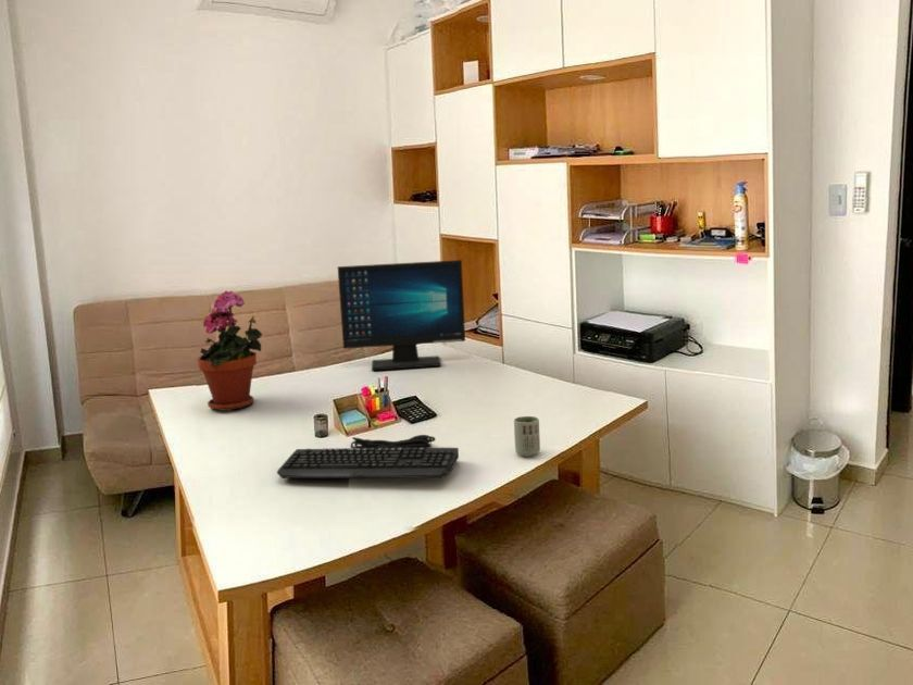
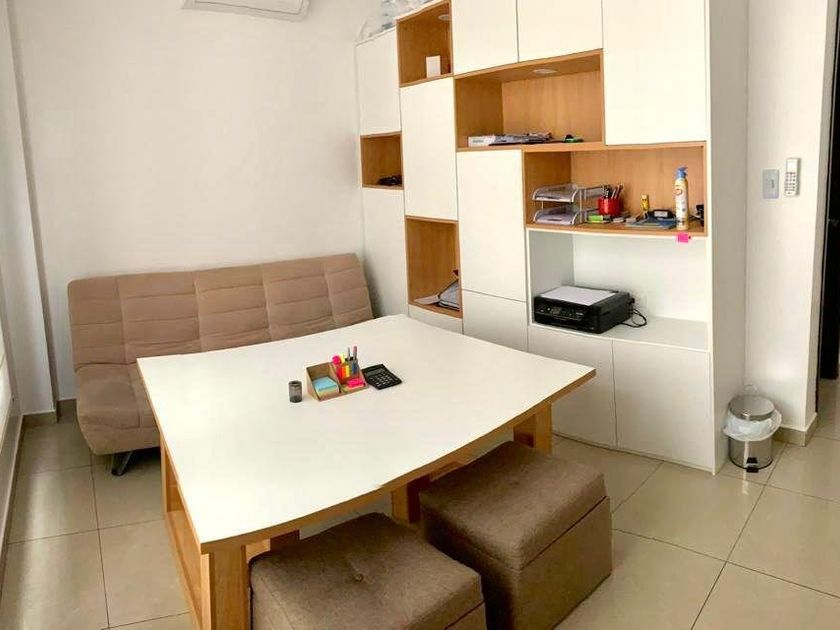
- keyboard (374, 454)
- potted plant (228, 348)
- cup (526, 436)
- computer monitor (402, 314)
